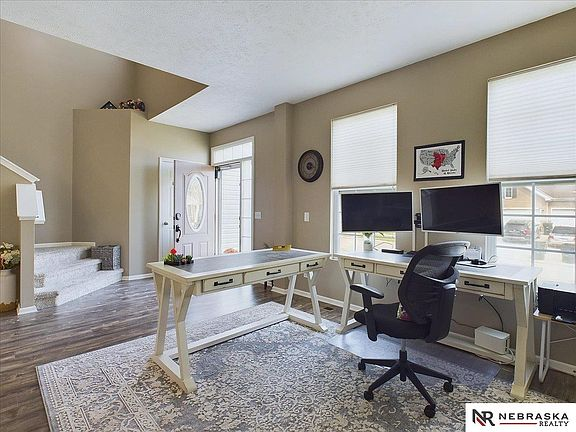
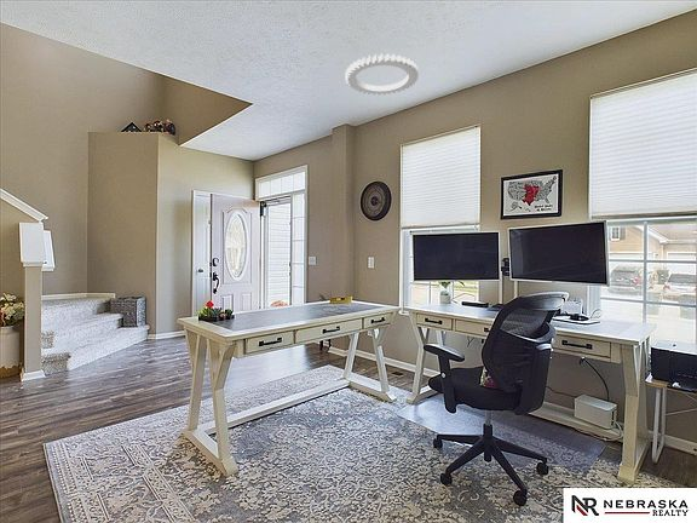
+ ceiling fixture (381, 86)
